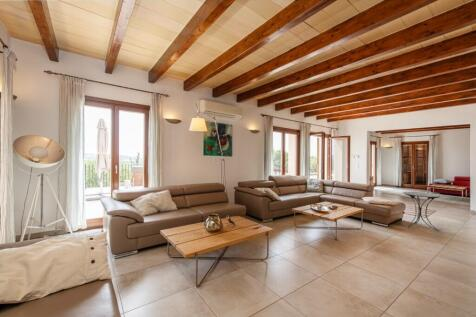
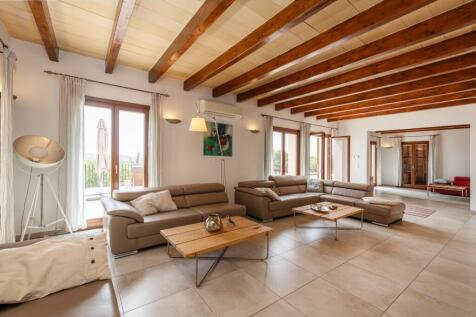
- side table (420, 210)
